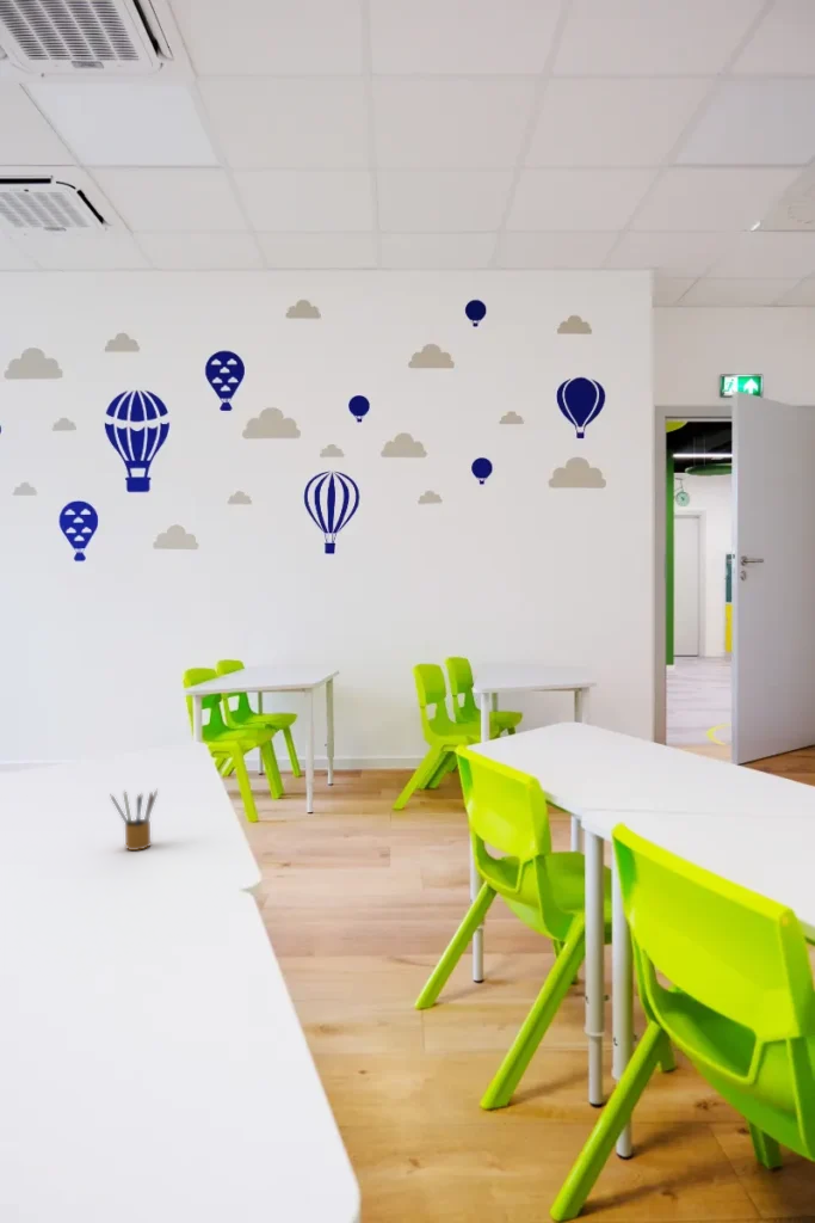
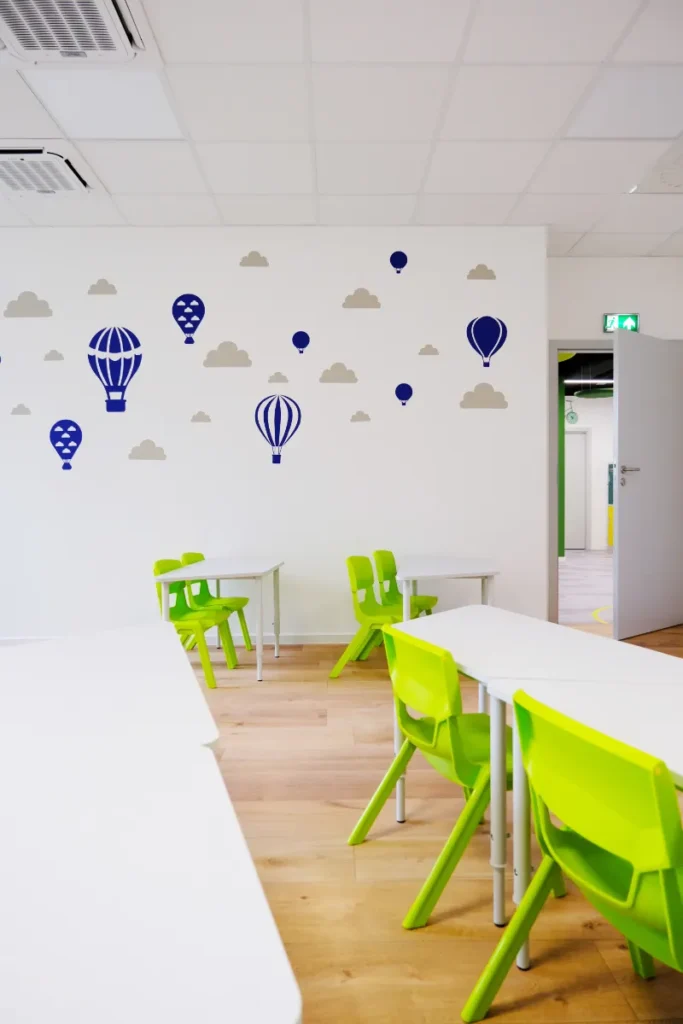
- pencil box (136, 818)
